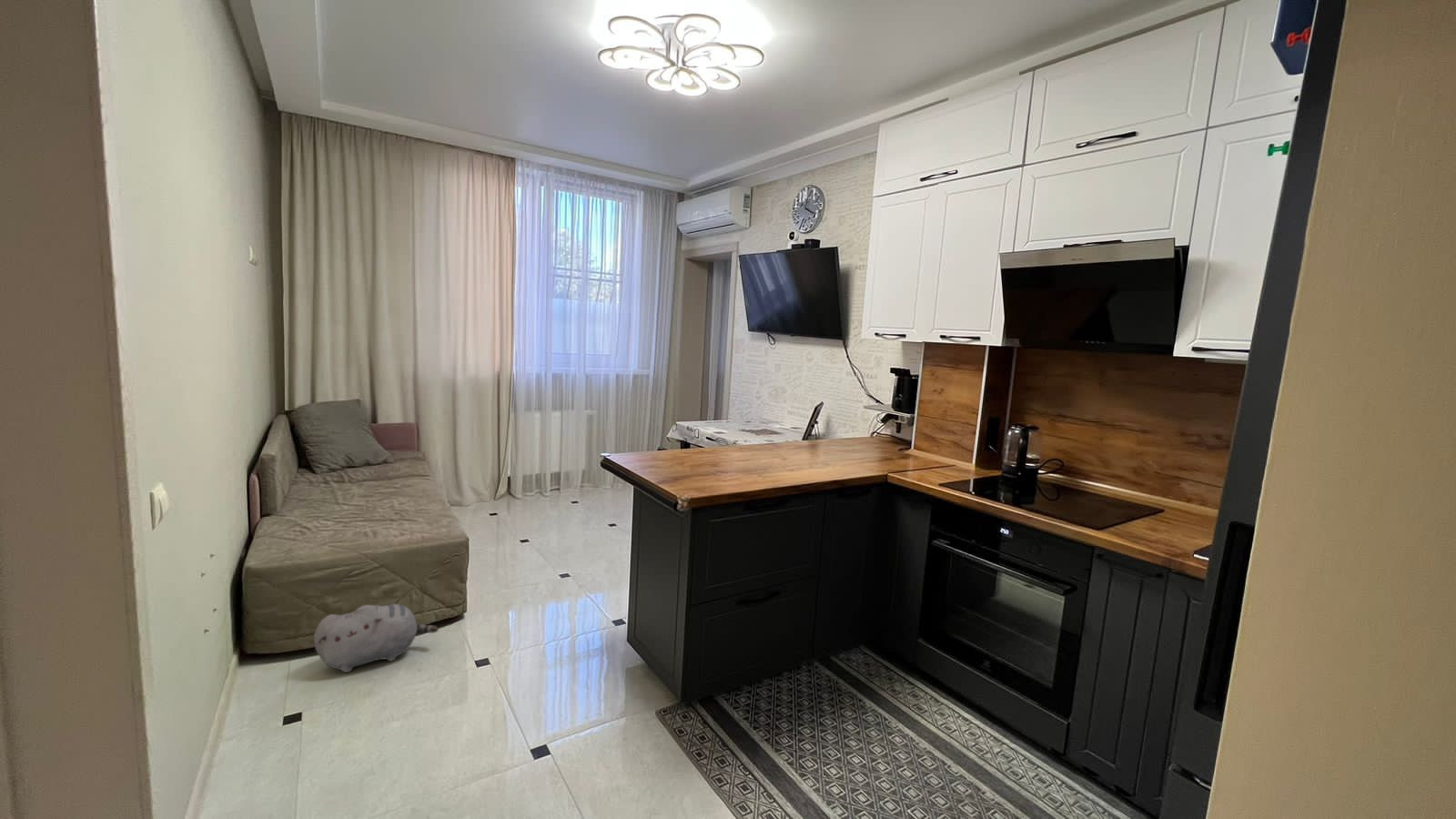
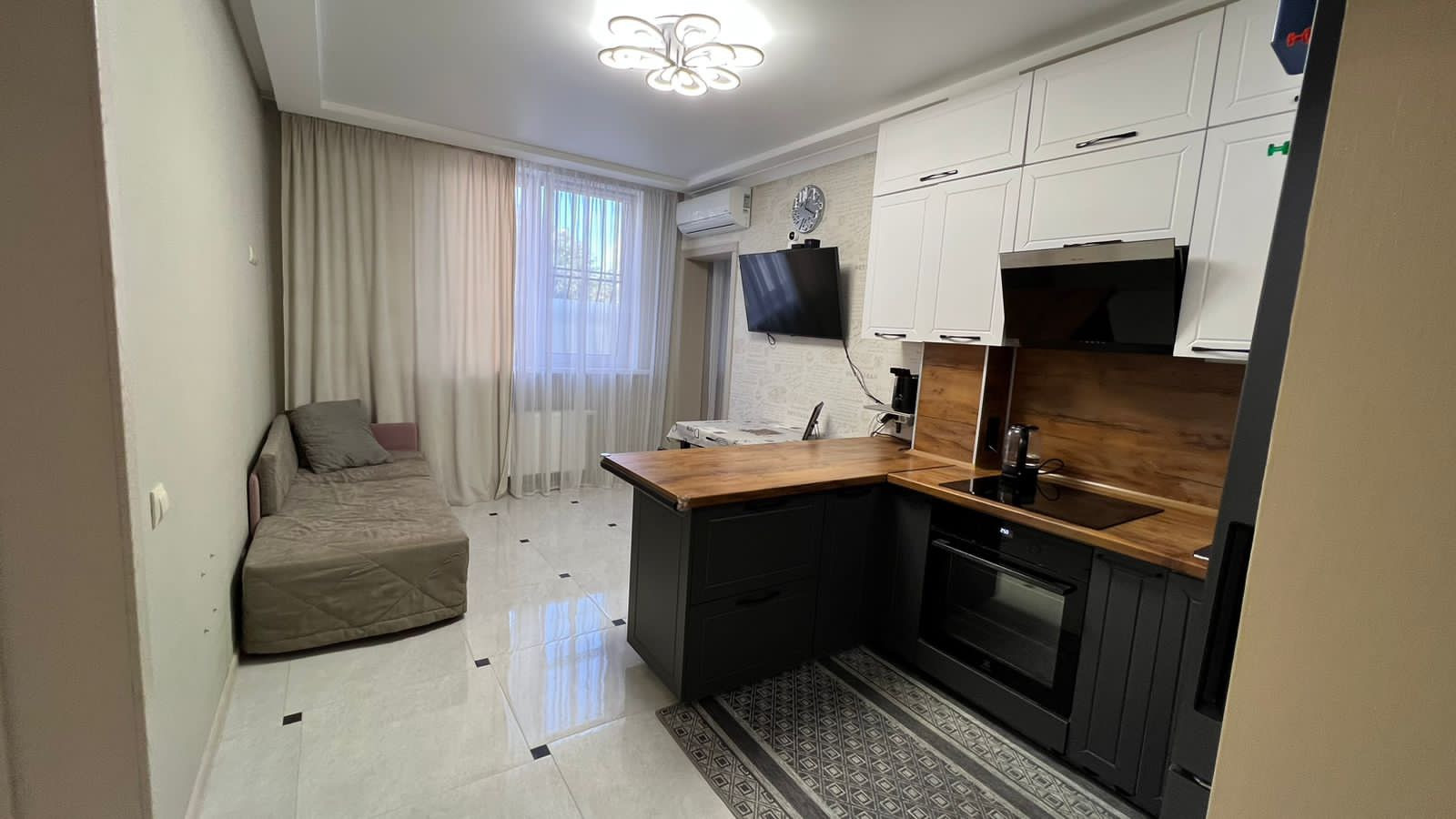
- plush toy (379, 629)
